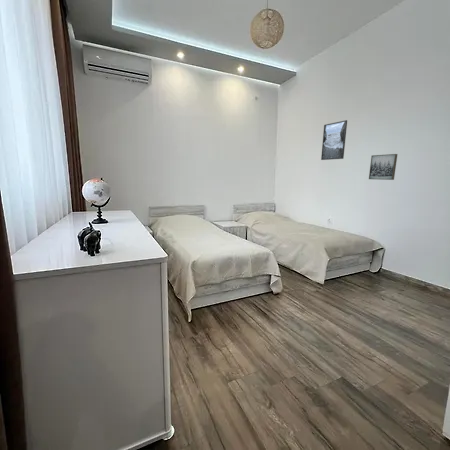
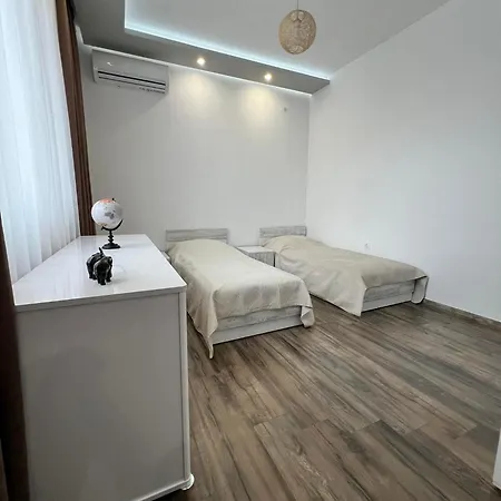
- wall art (382, 167)
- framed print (333, 141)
